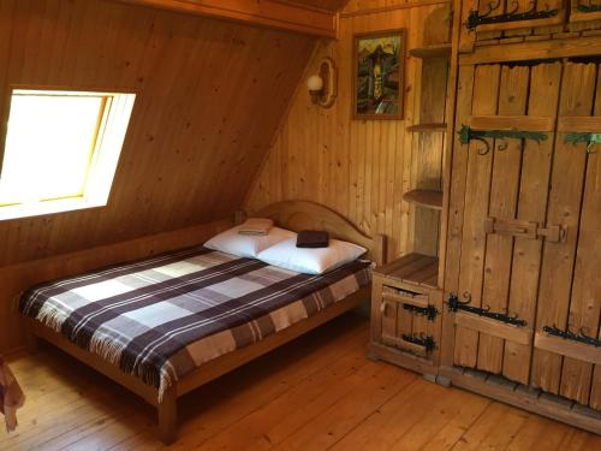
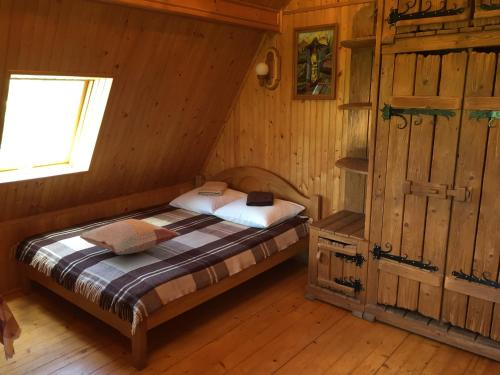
+ decorative pillow (129, 235)
